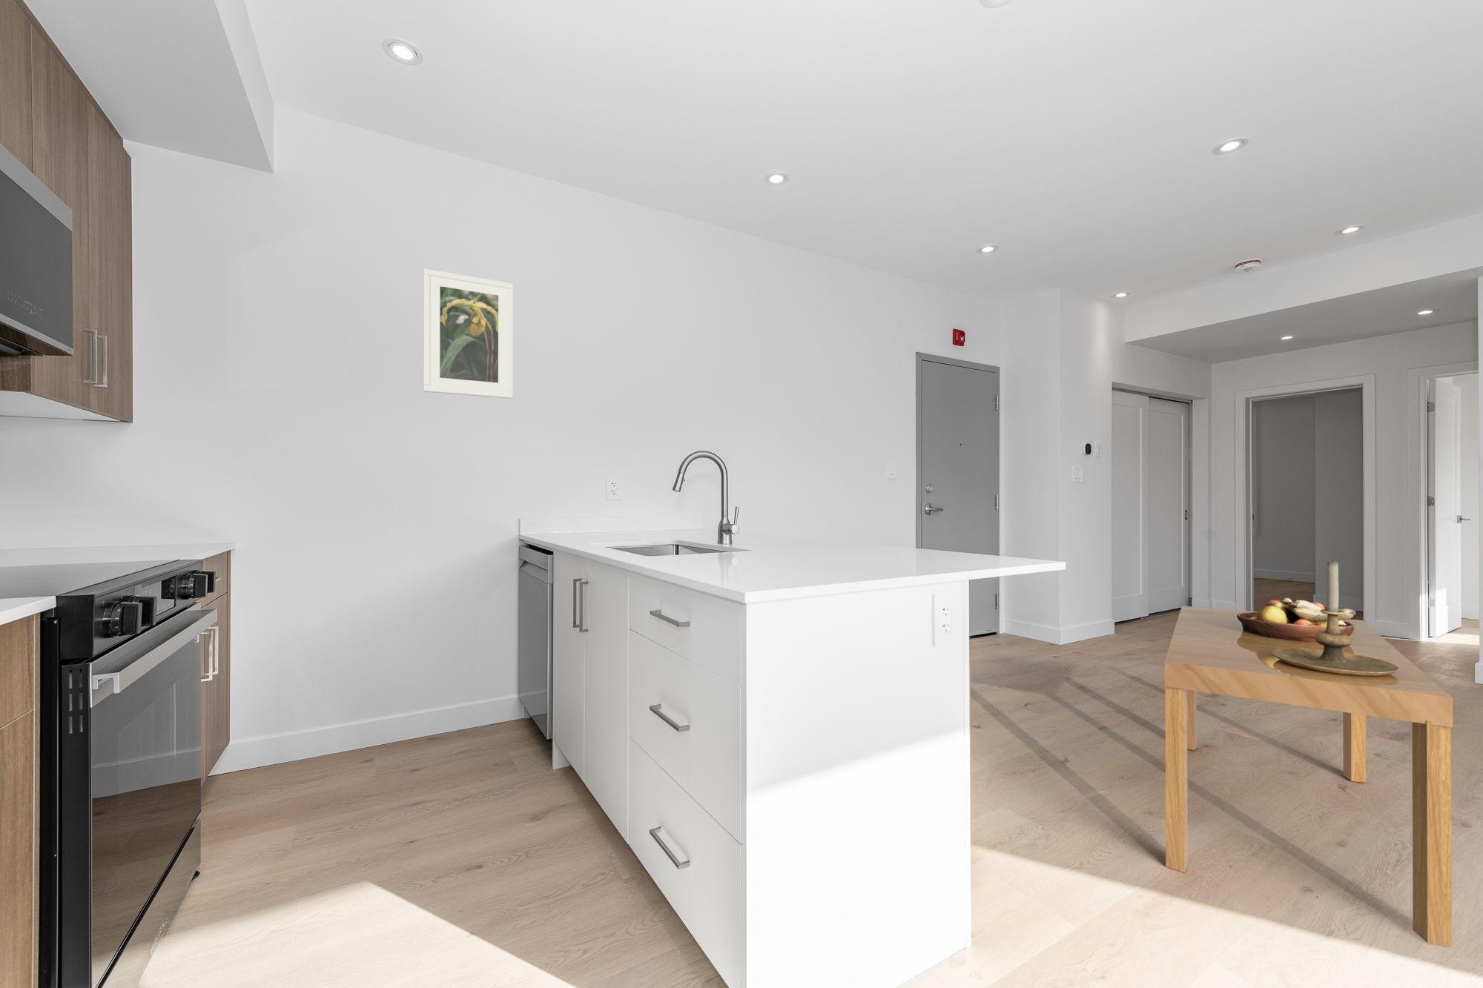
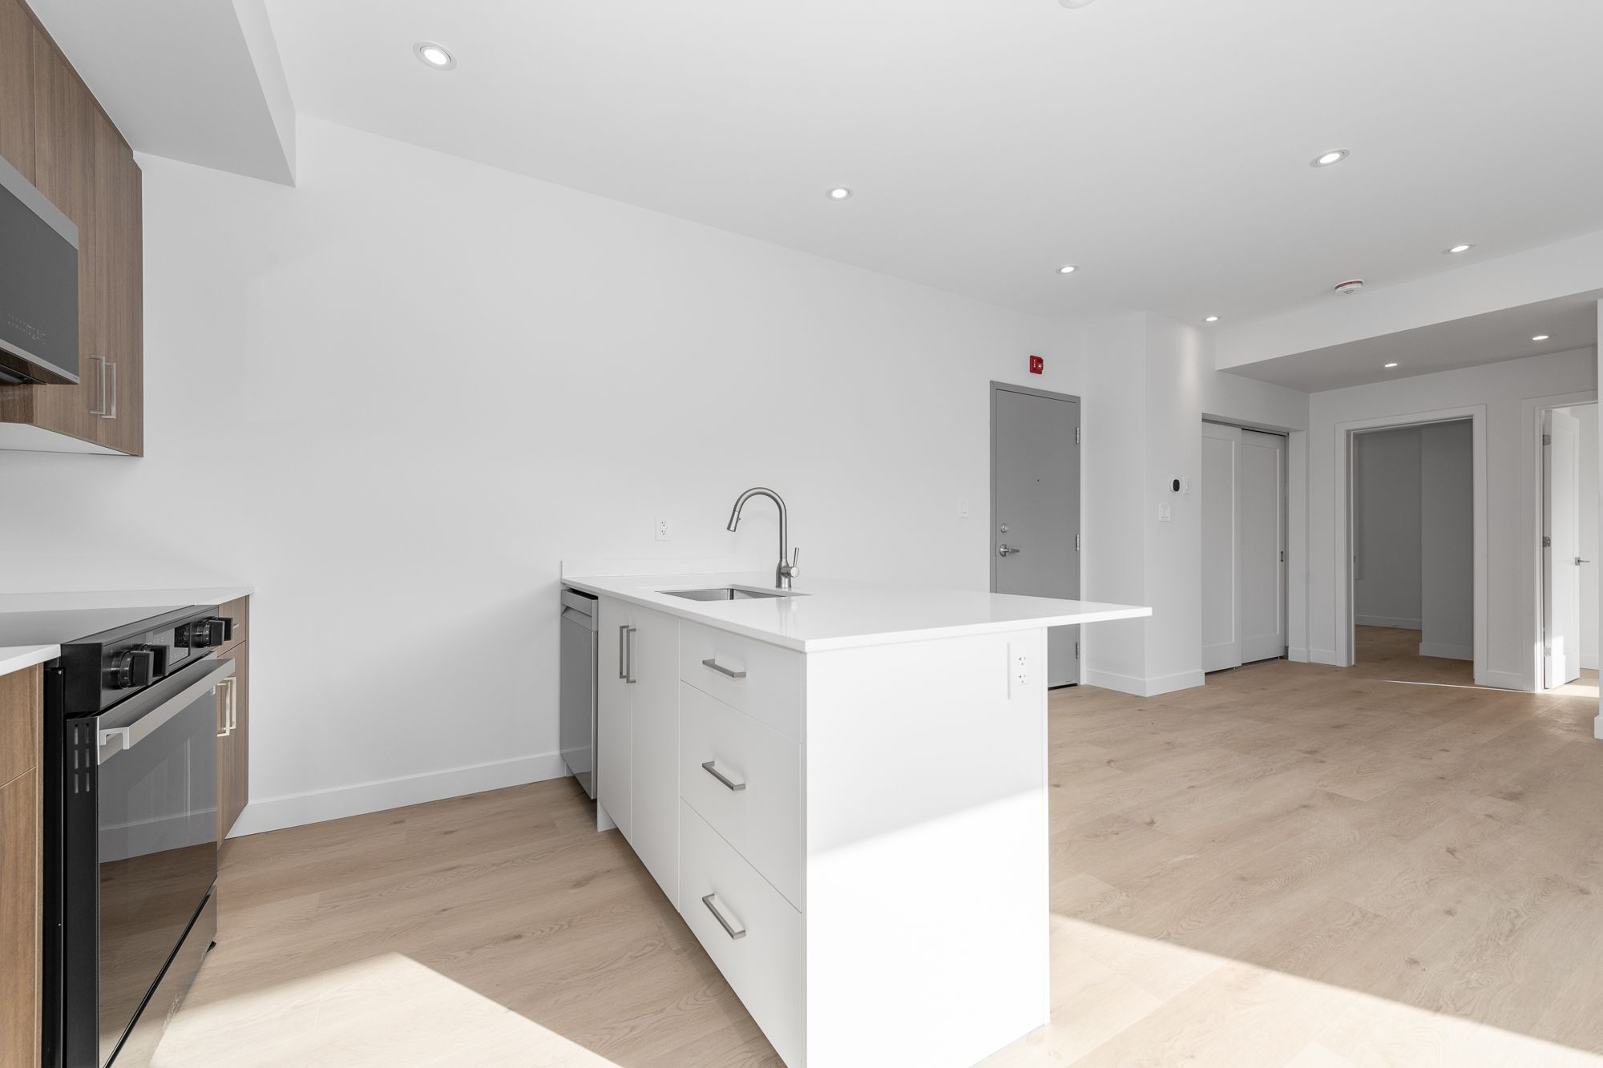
- candle holder (1332, 612)
- fruit bowl (1294, 615)
- dining table (1280, 702)
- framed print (470, 335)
